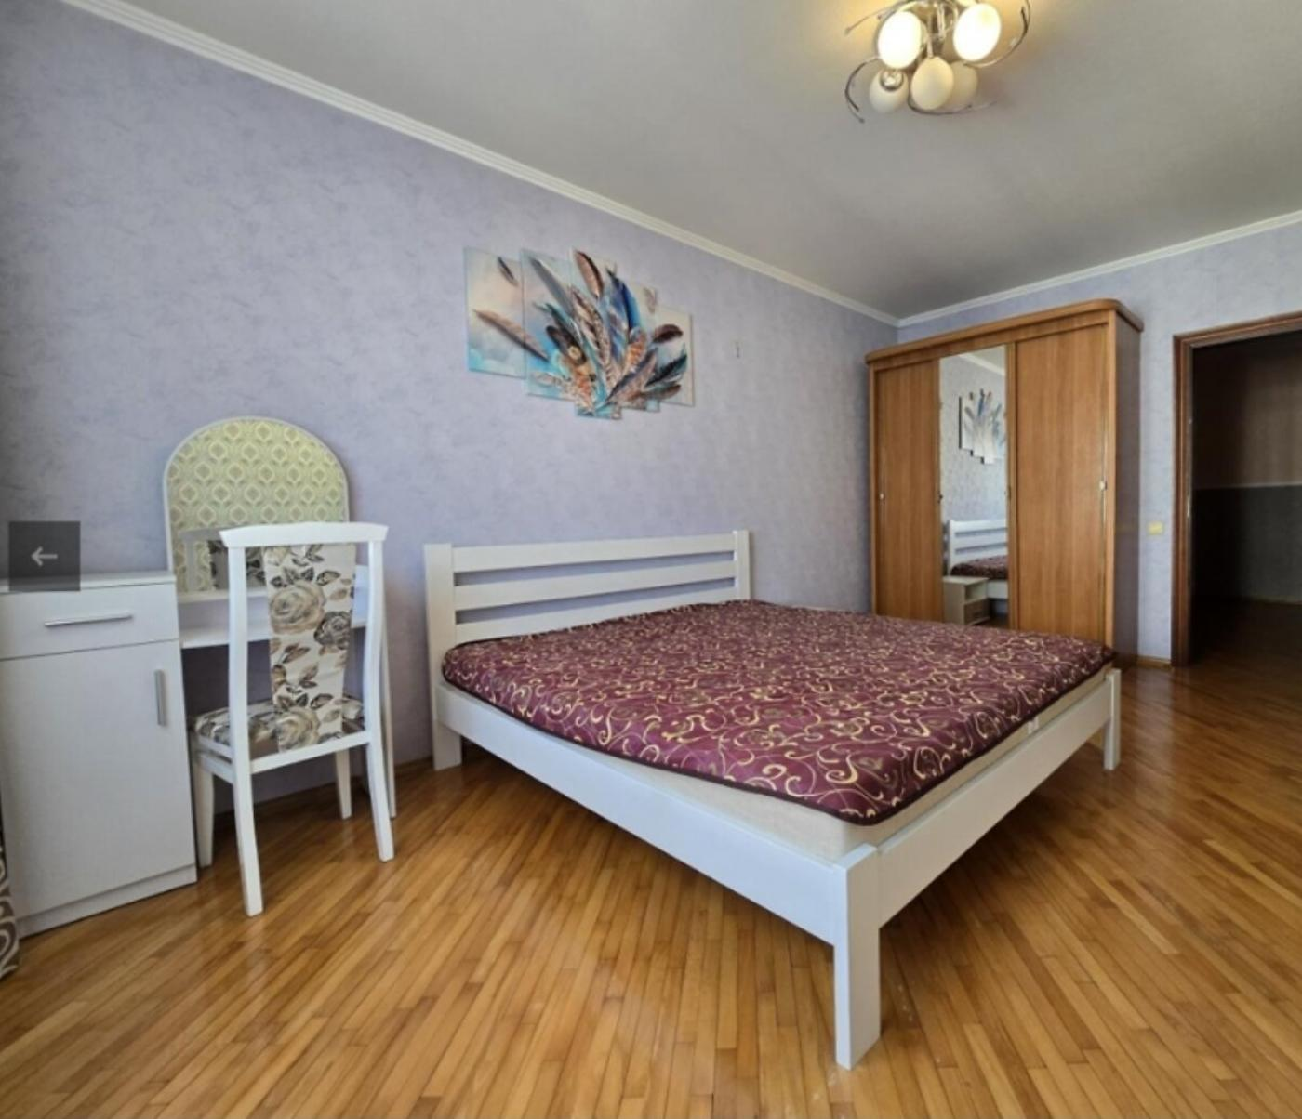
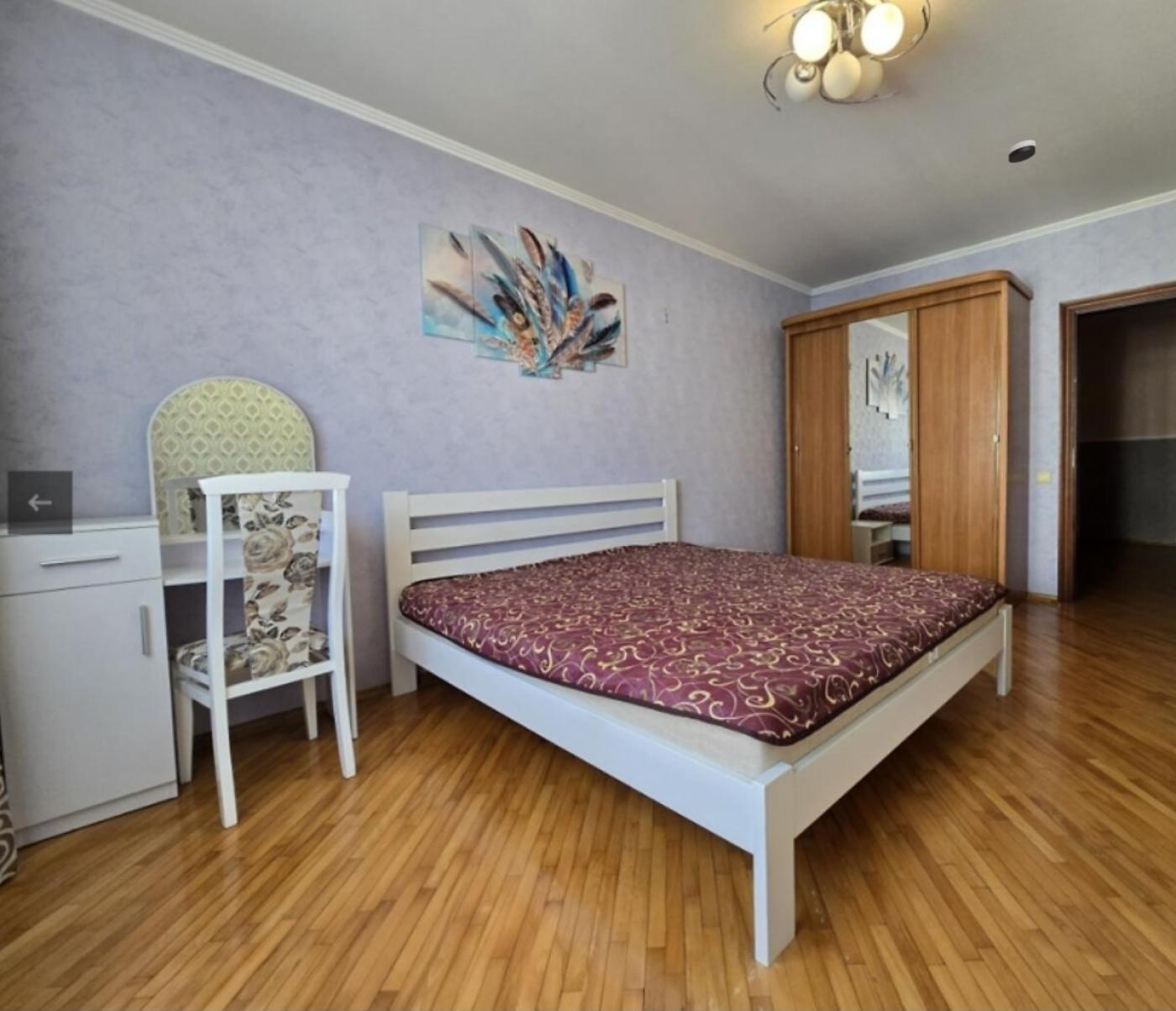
+ smoke detector (1021, 151)
